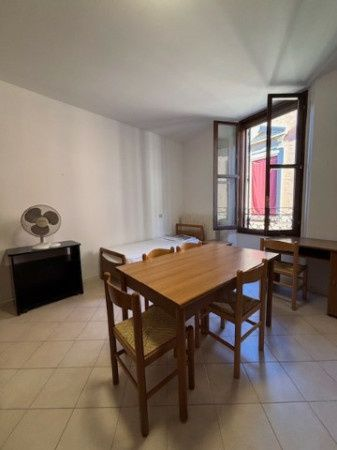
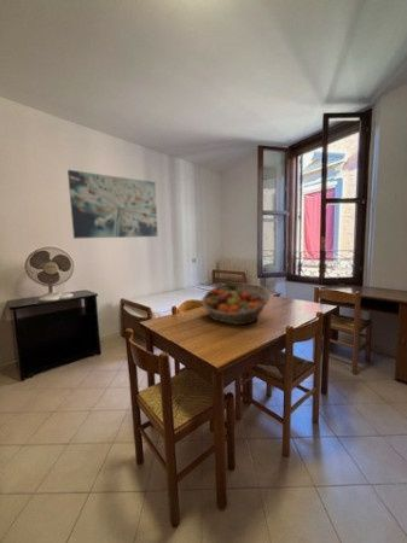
+ fruit basket (234, 302)
+ wall art (117, 208)
